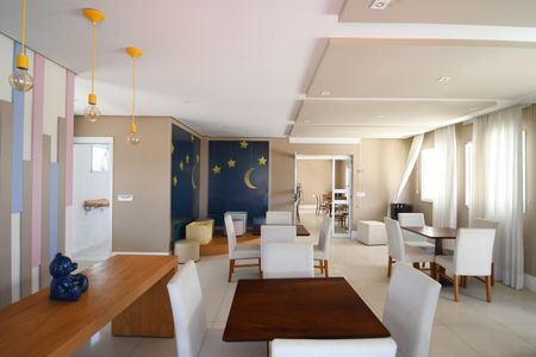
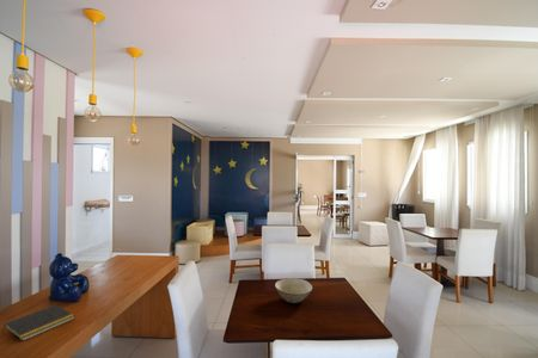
+ notepad (41, 320)
+ bowl (293, 291)
